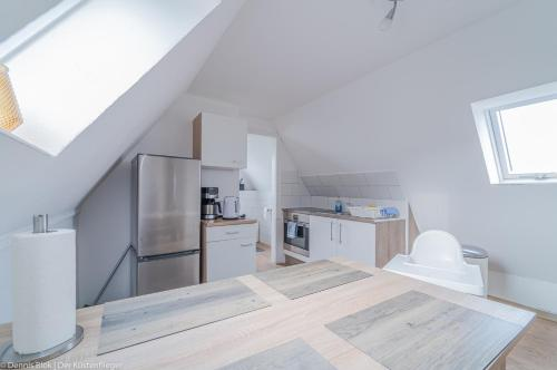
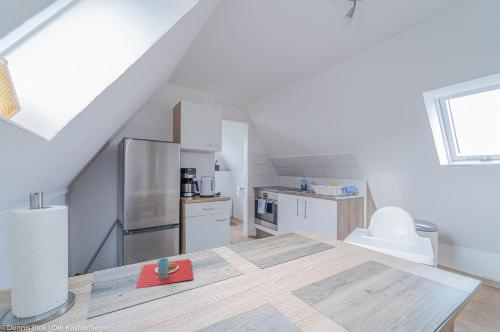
+ placemat (166, 263)
